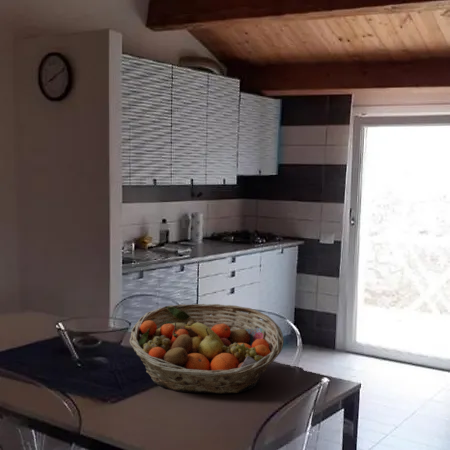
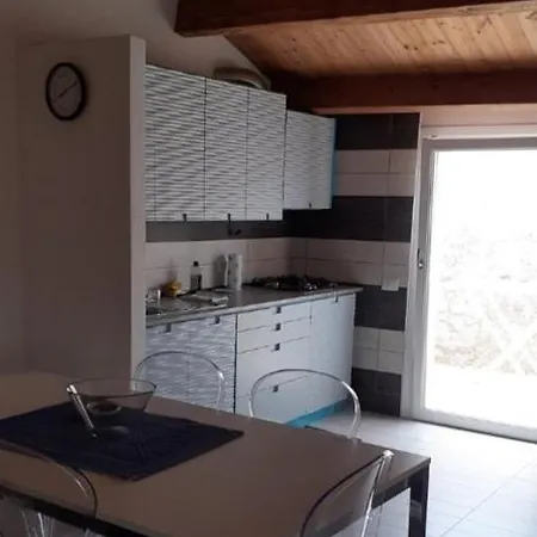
- fruit basket (206, 346)
